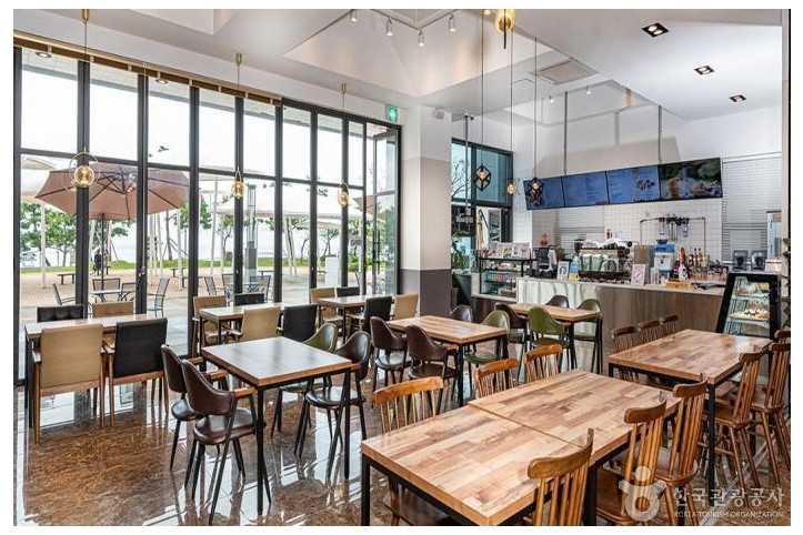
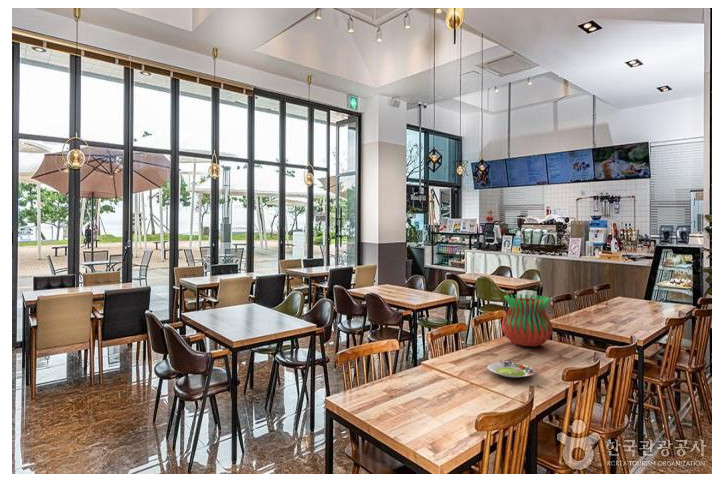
+ salad plate (510, 370)
+ vase (526, 320)
